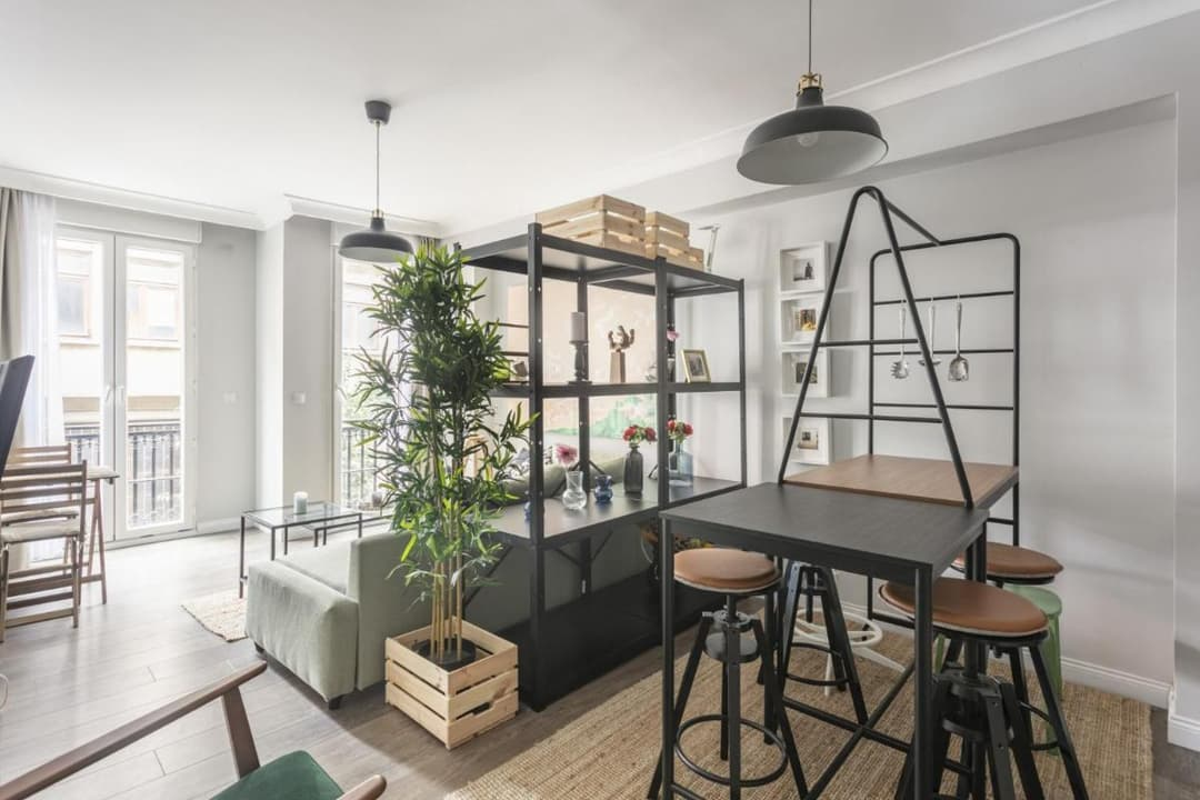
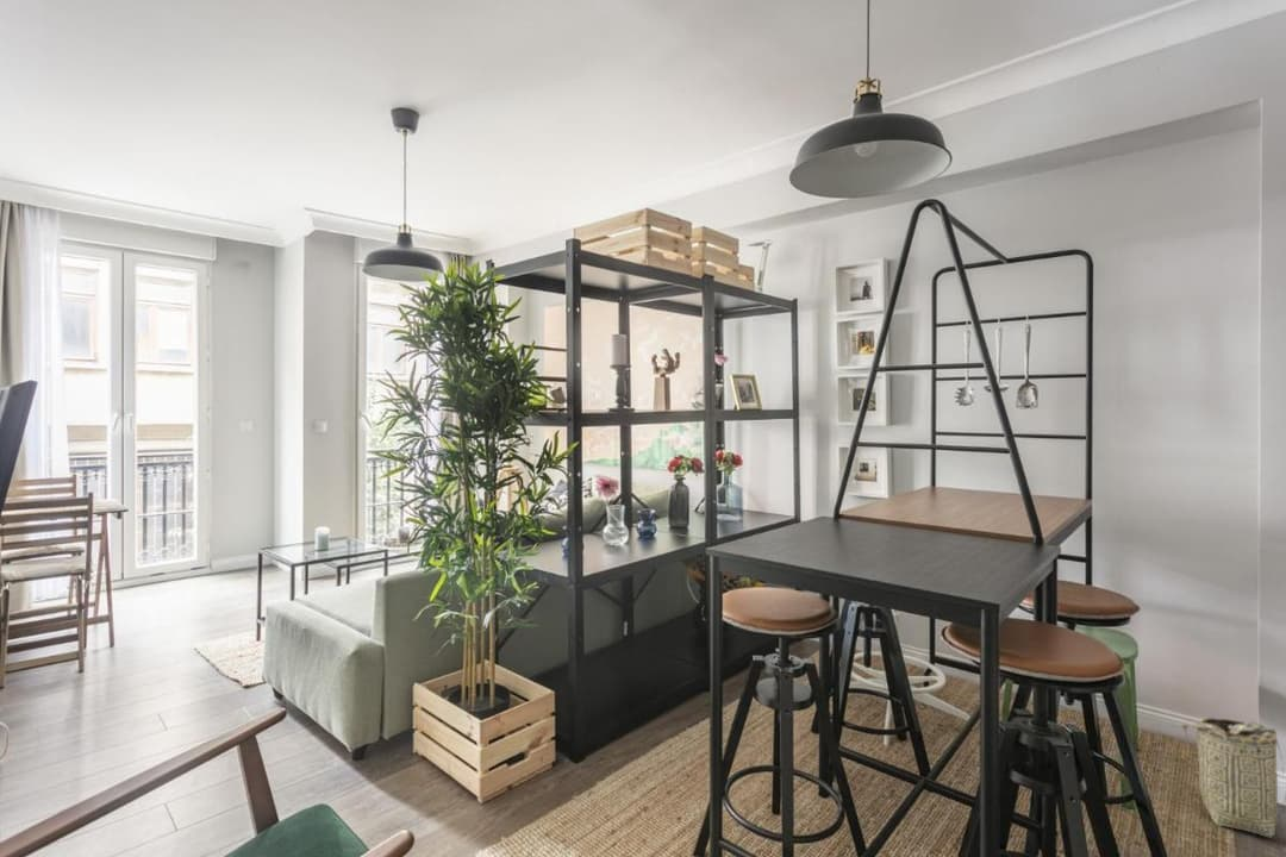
+ basket (1230, 768)
